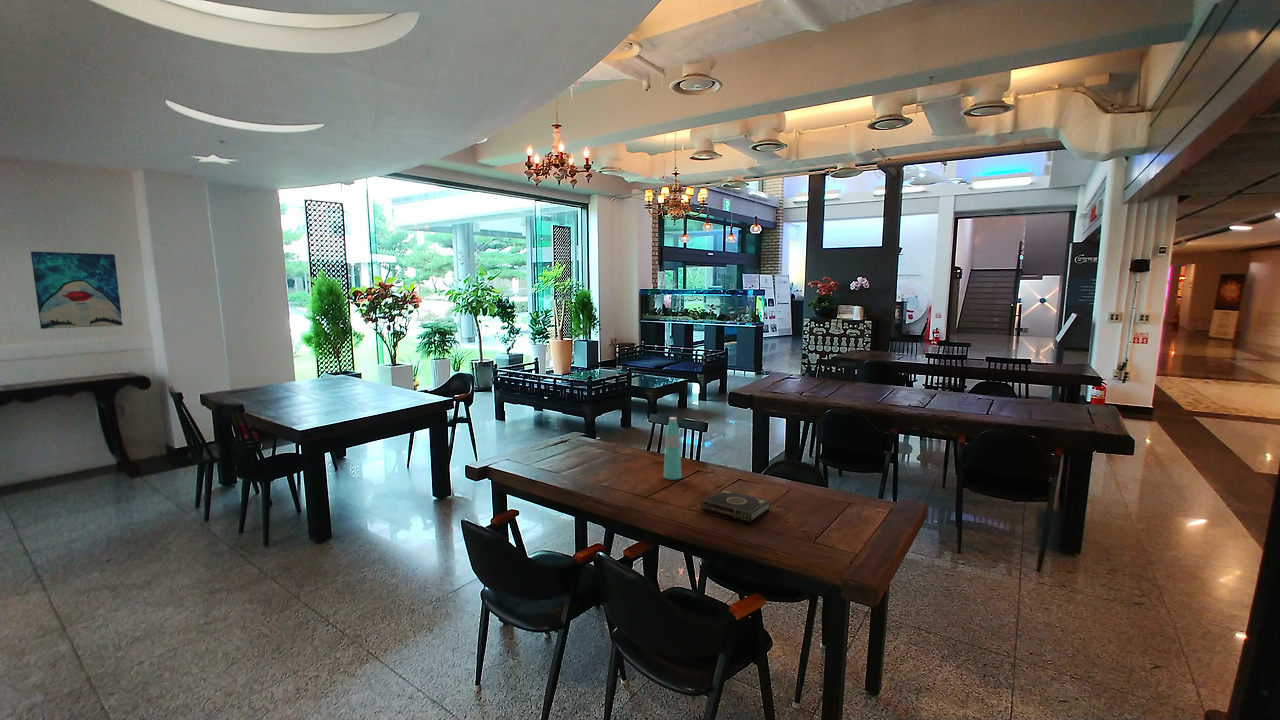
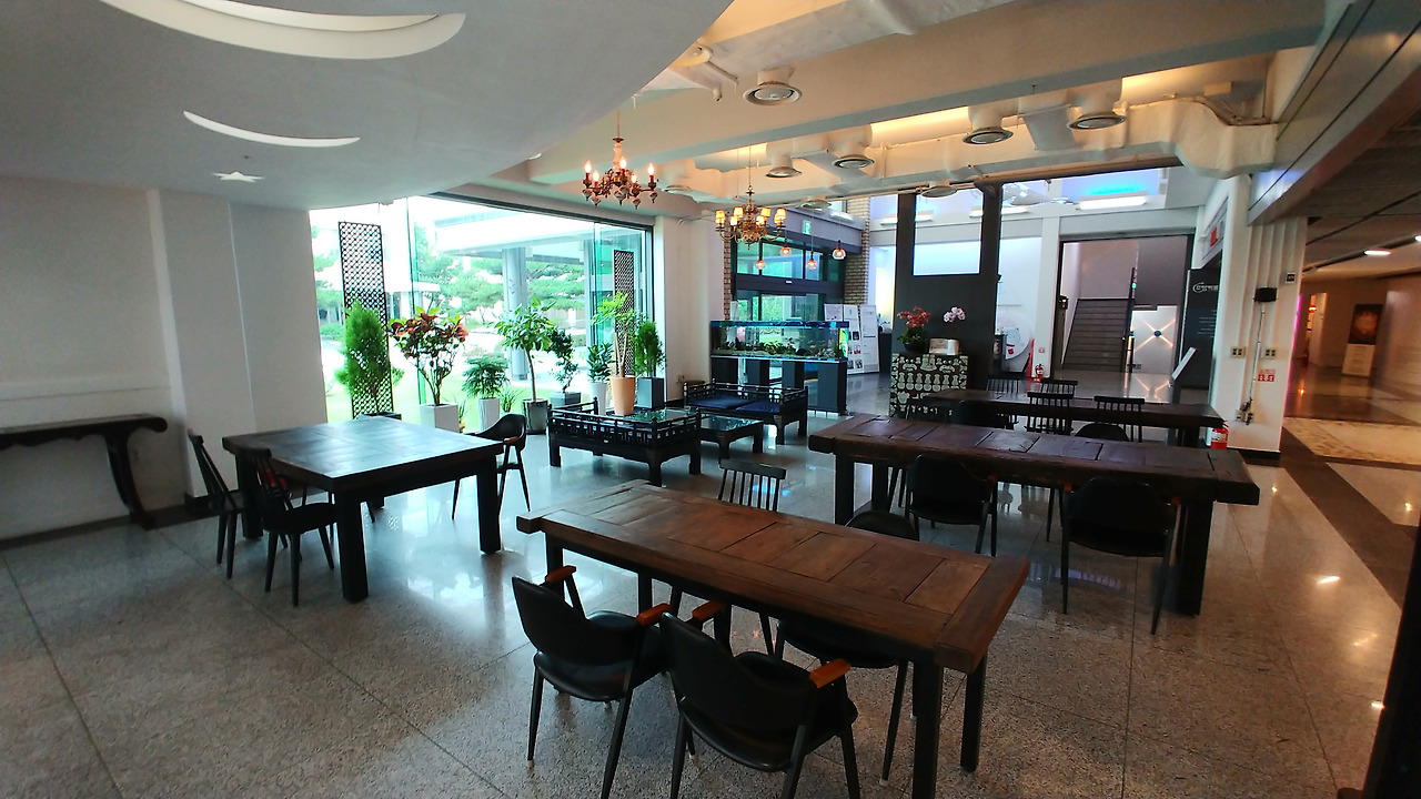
- wall art (78, 290)
- water bottle (672, 447)
- book (735, 505)
